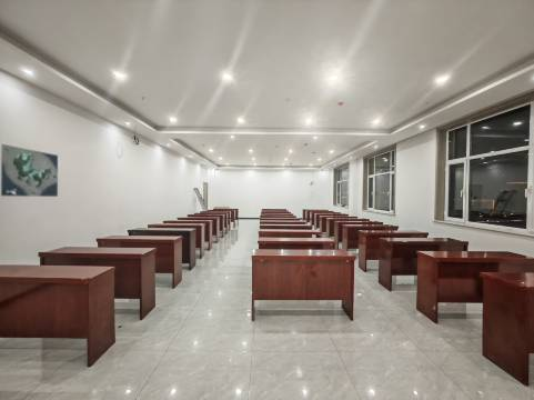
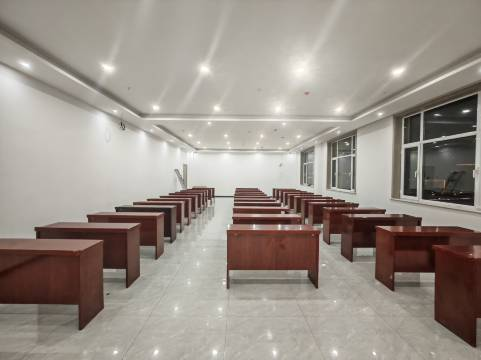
- map (34, 173)
